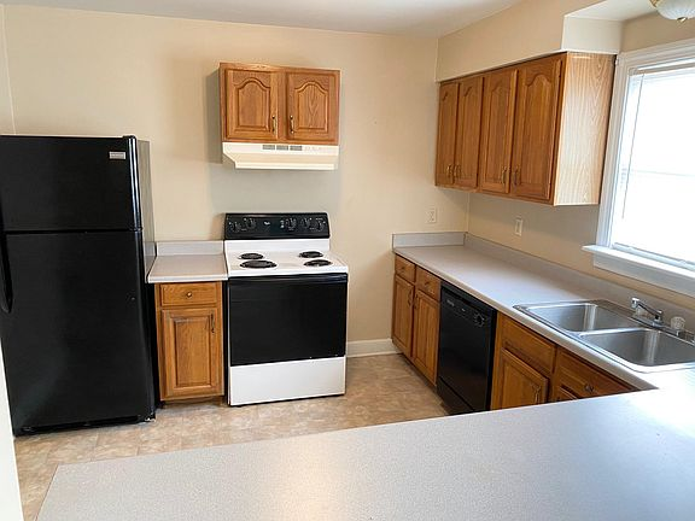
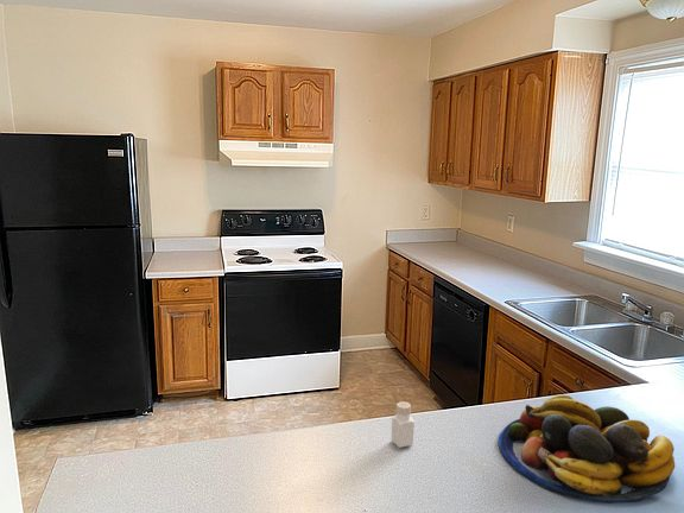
+ pepper shaker (403, 424)
+ fruit bowl (580, 429)
